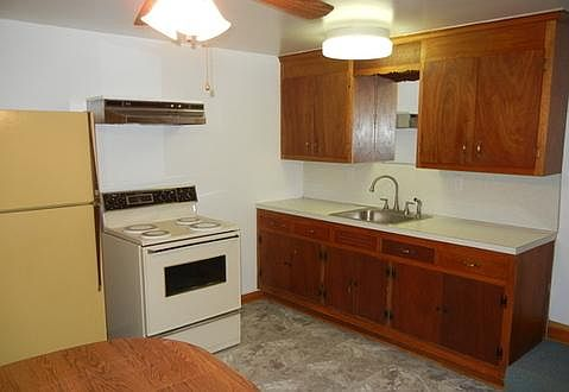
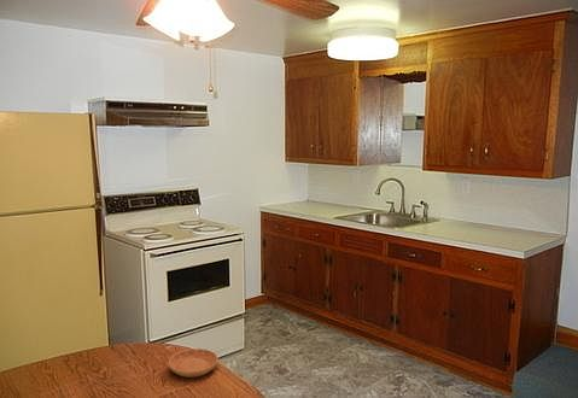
+ saucer (193, 363)
